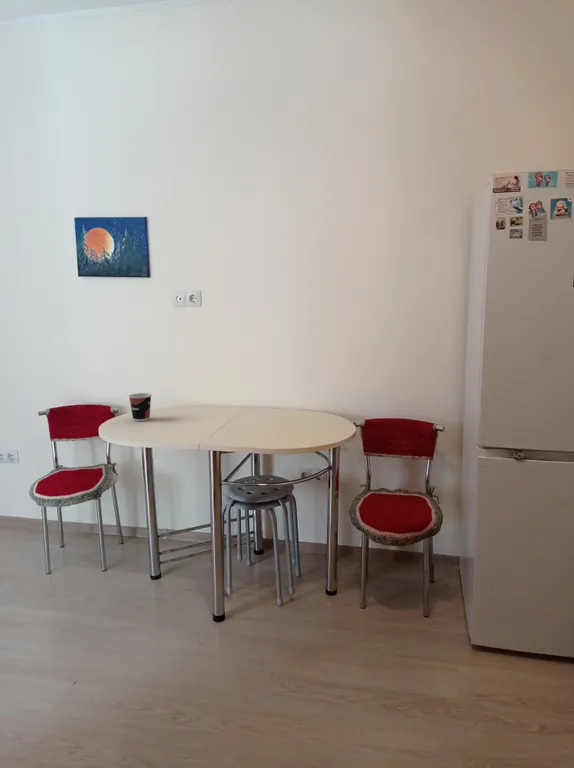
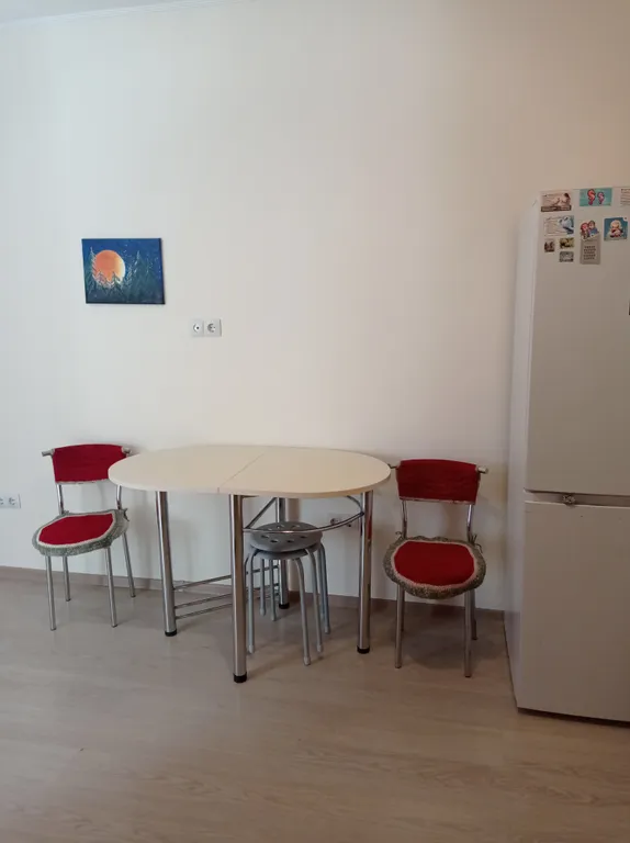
- cup (140, 407)
